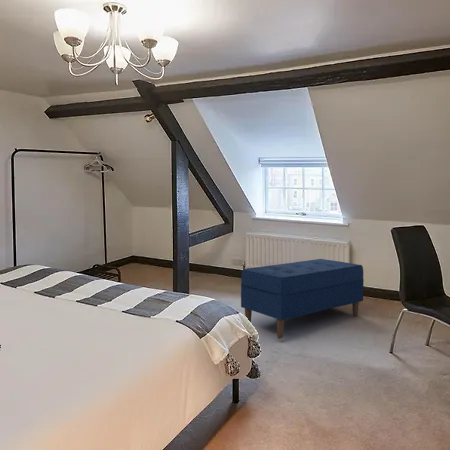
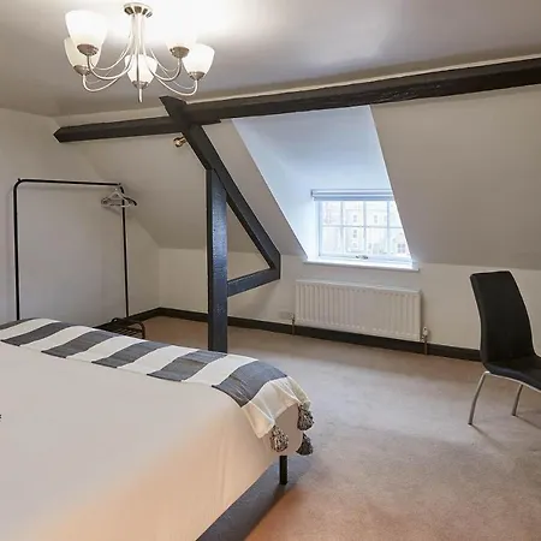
- bench (303, 294)
